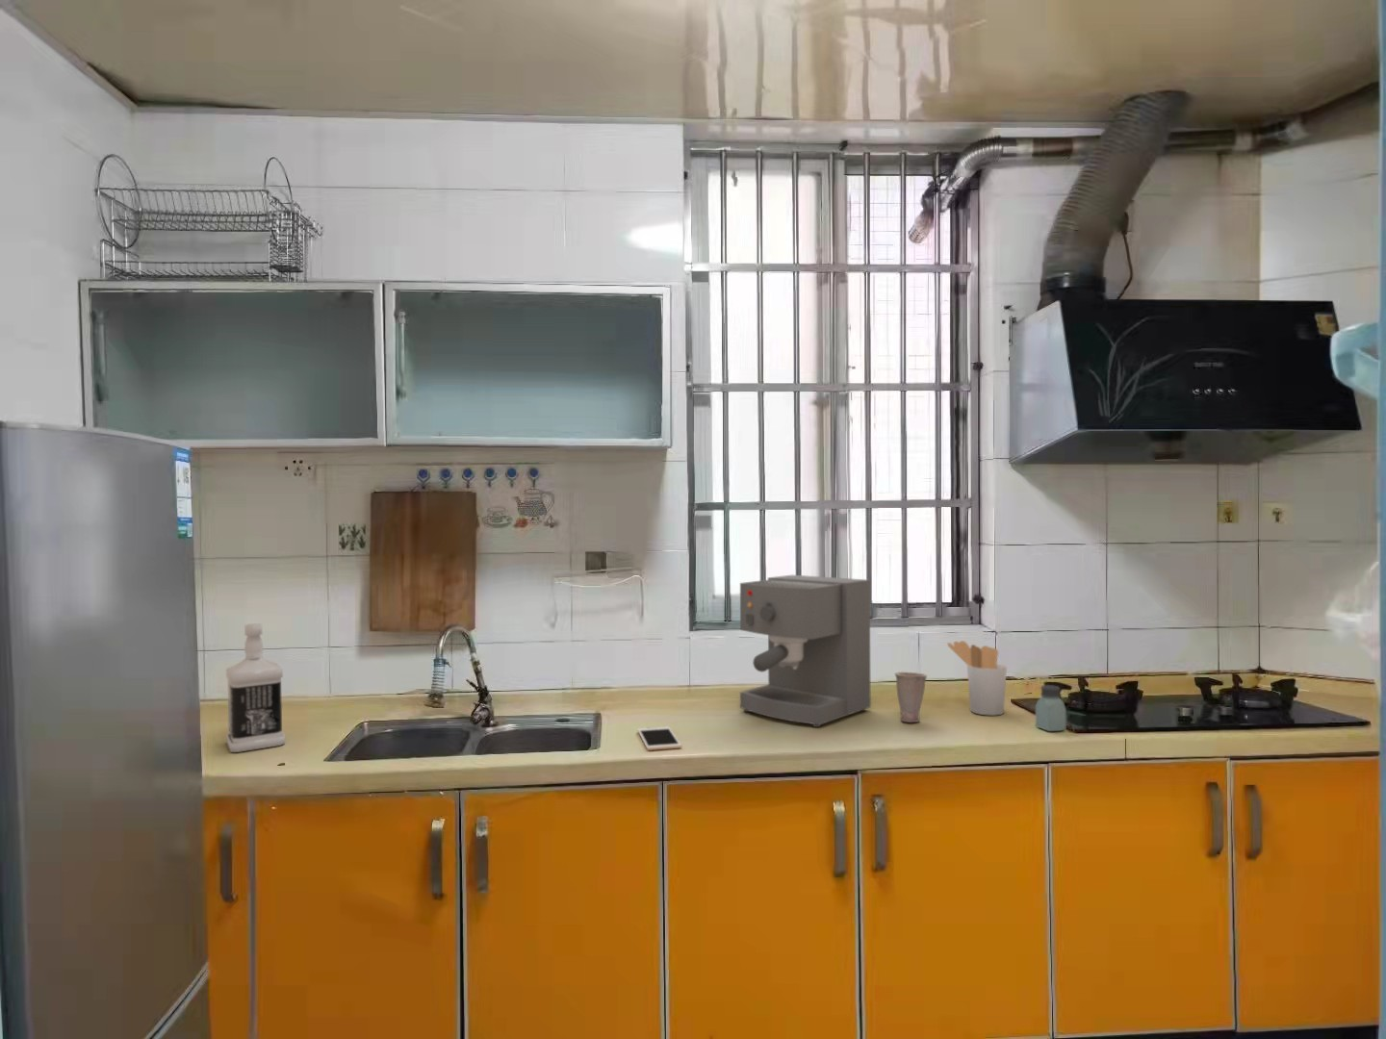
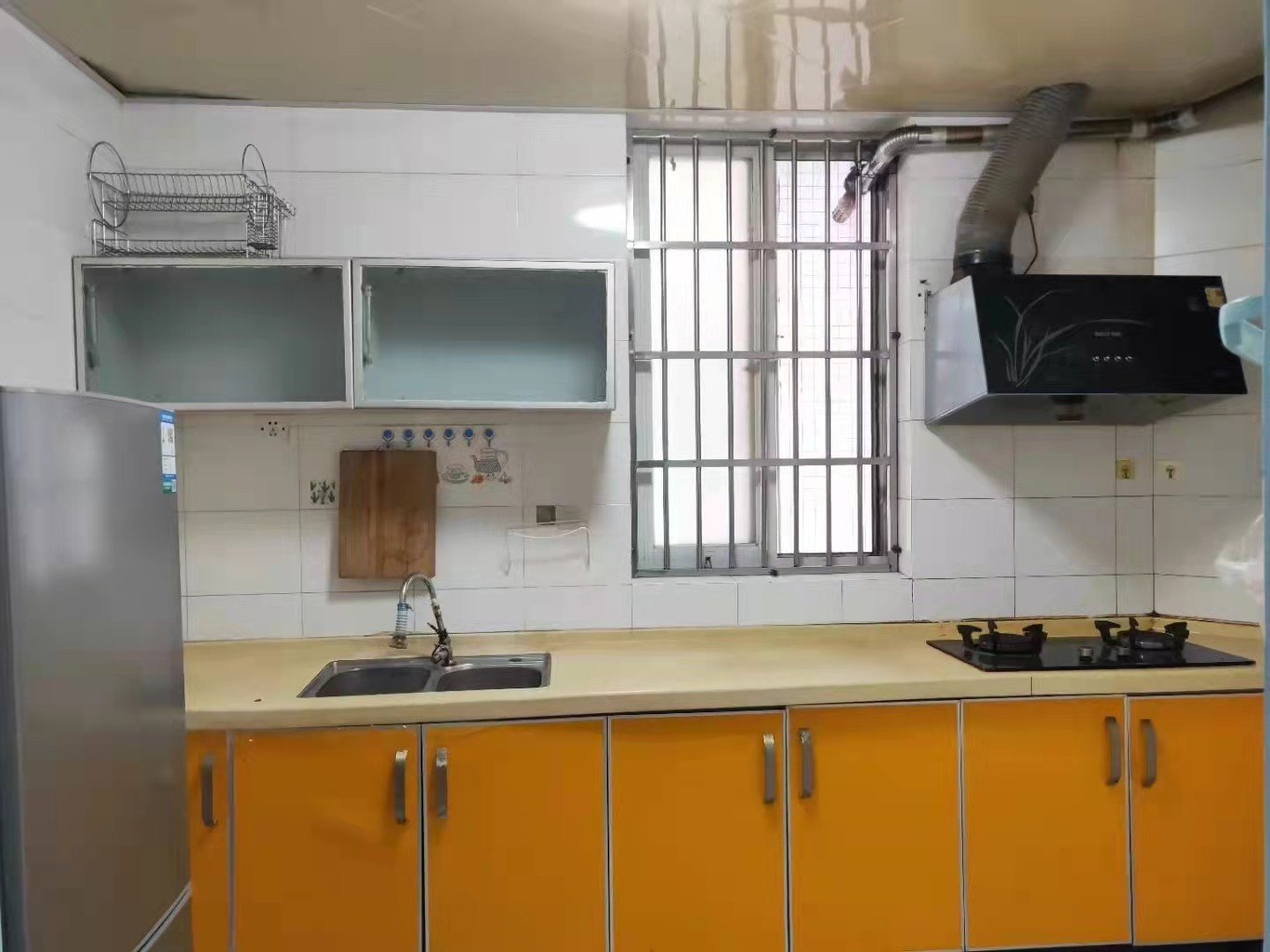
- utensil holder (977, 676)
- coffee maker (806, 646)
- bottle (254, 683)
- cell phone (658, 738)
- cup (910, 695)
- saltshaker (1050, 707)
